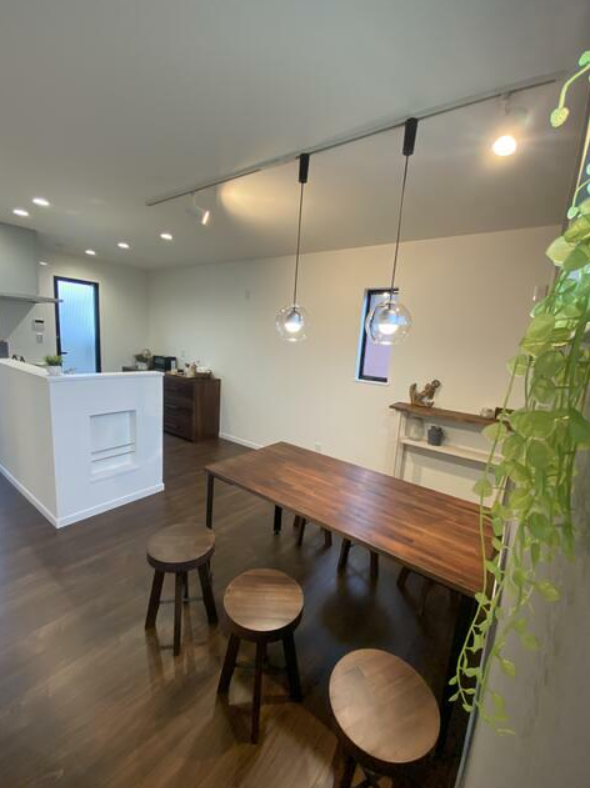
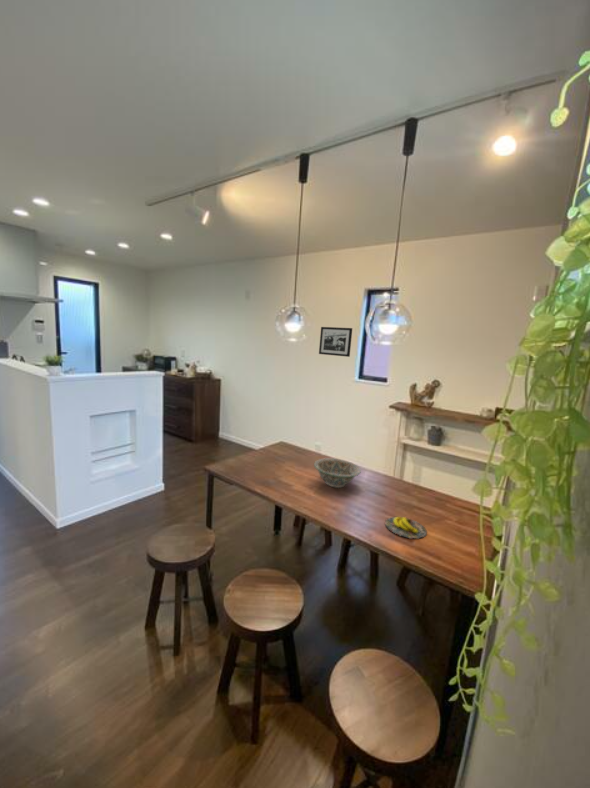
+ banana (406, 523)
+ decorative bowl (336, 474)
+ picture frame (335, 341)
